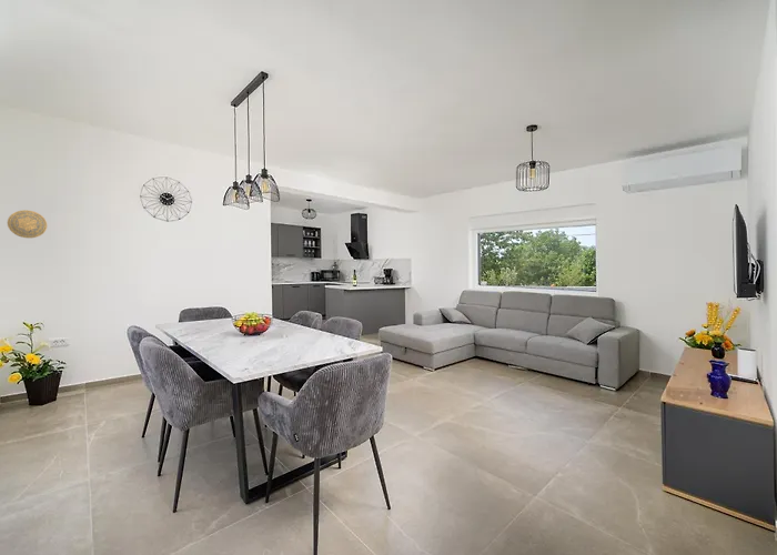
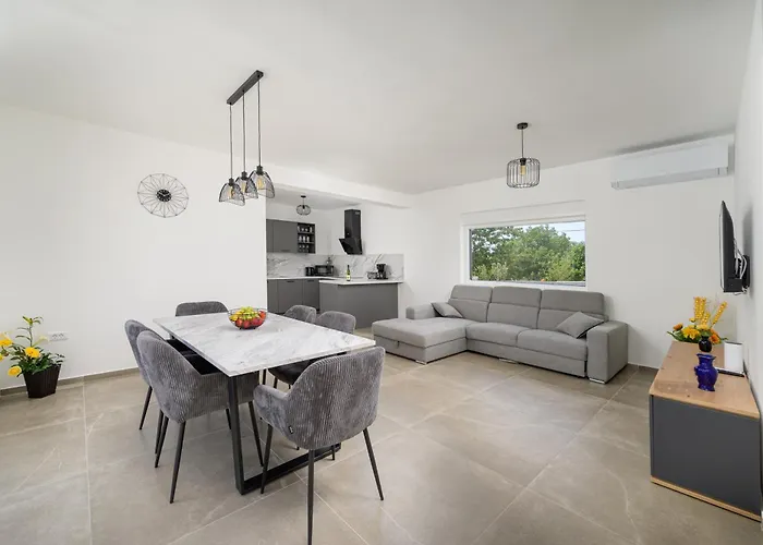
- decorative plate (27, 223)
